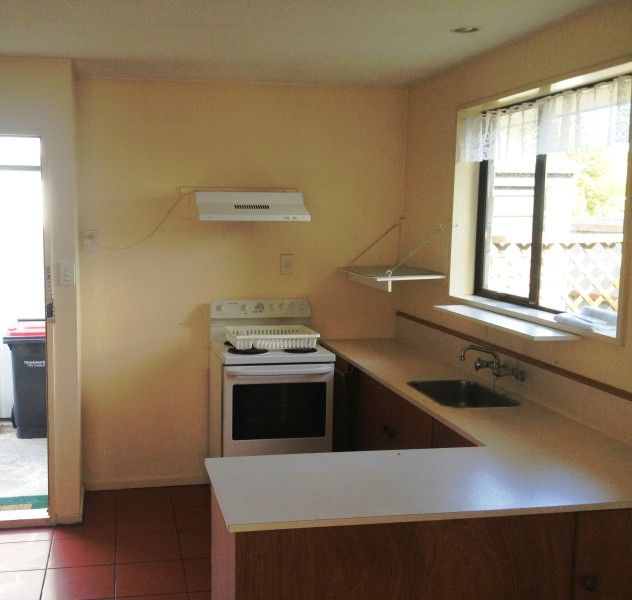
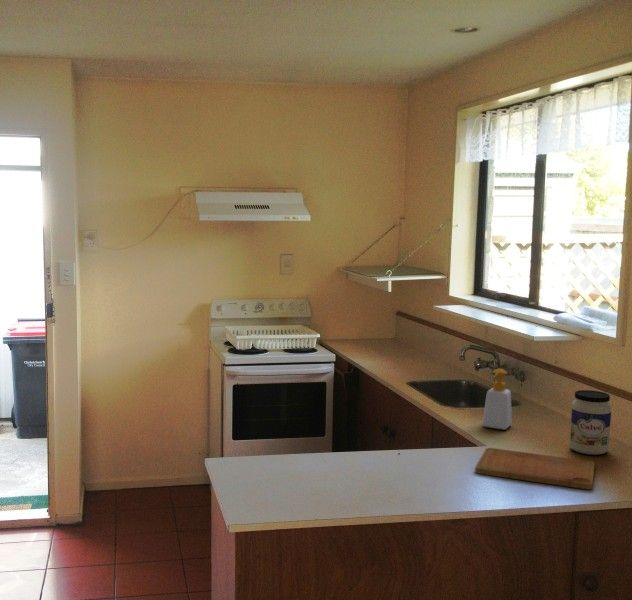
+ jar (590, 422)
+ soap bottle (497, 398)
+ cutting board (535, 467)
